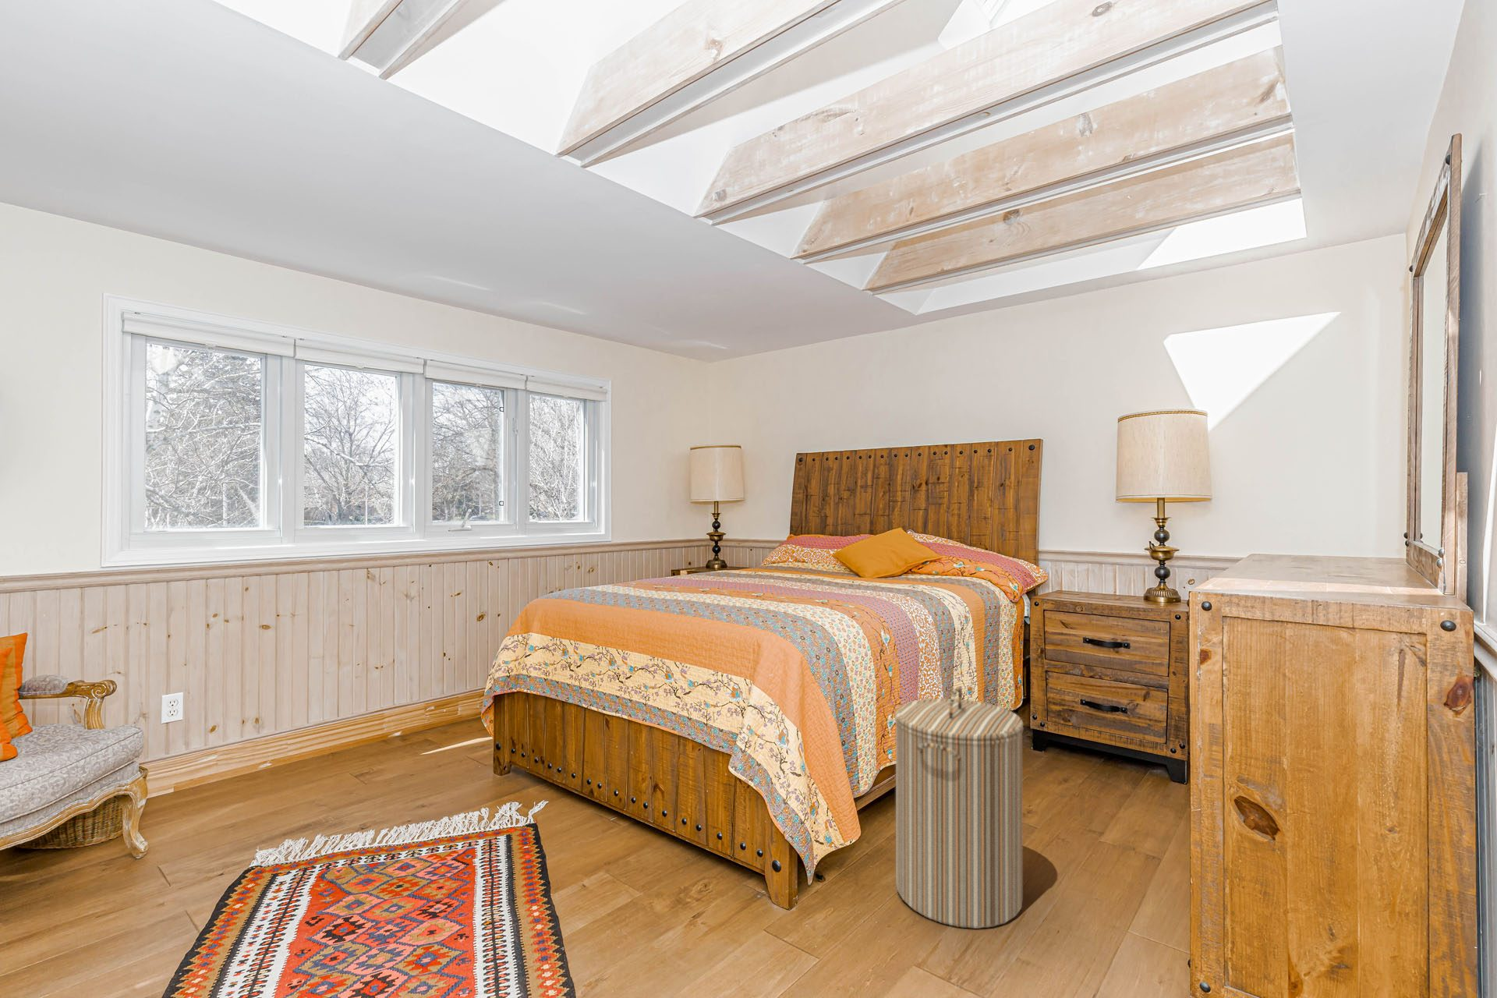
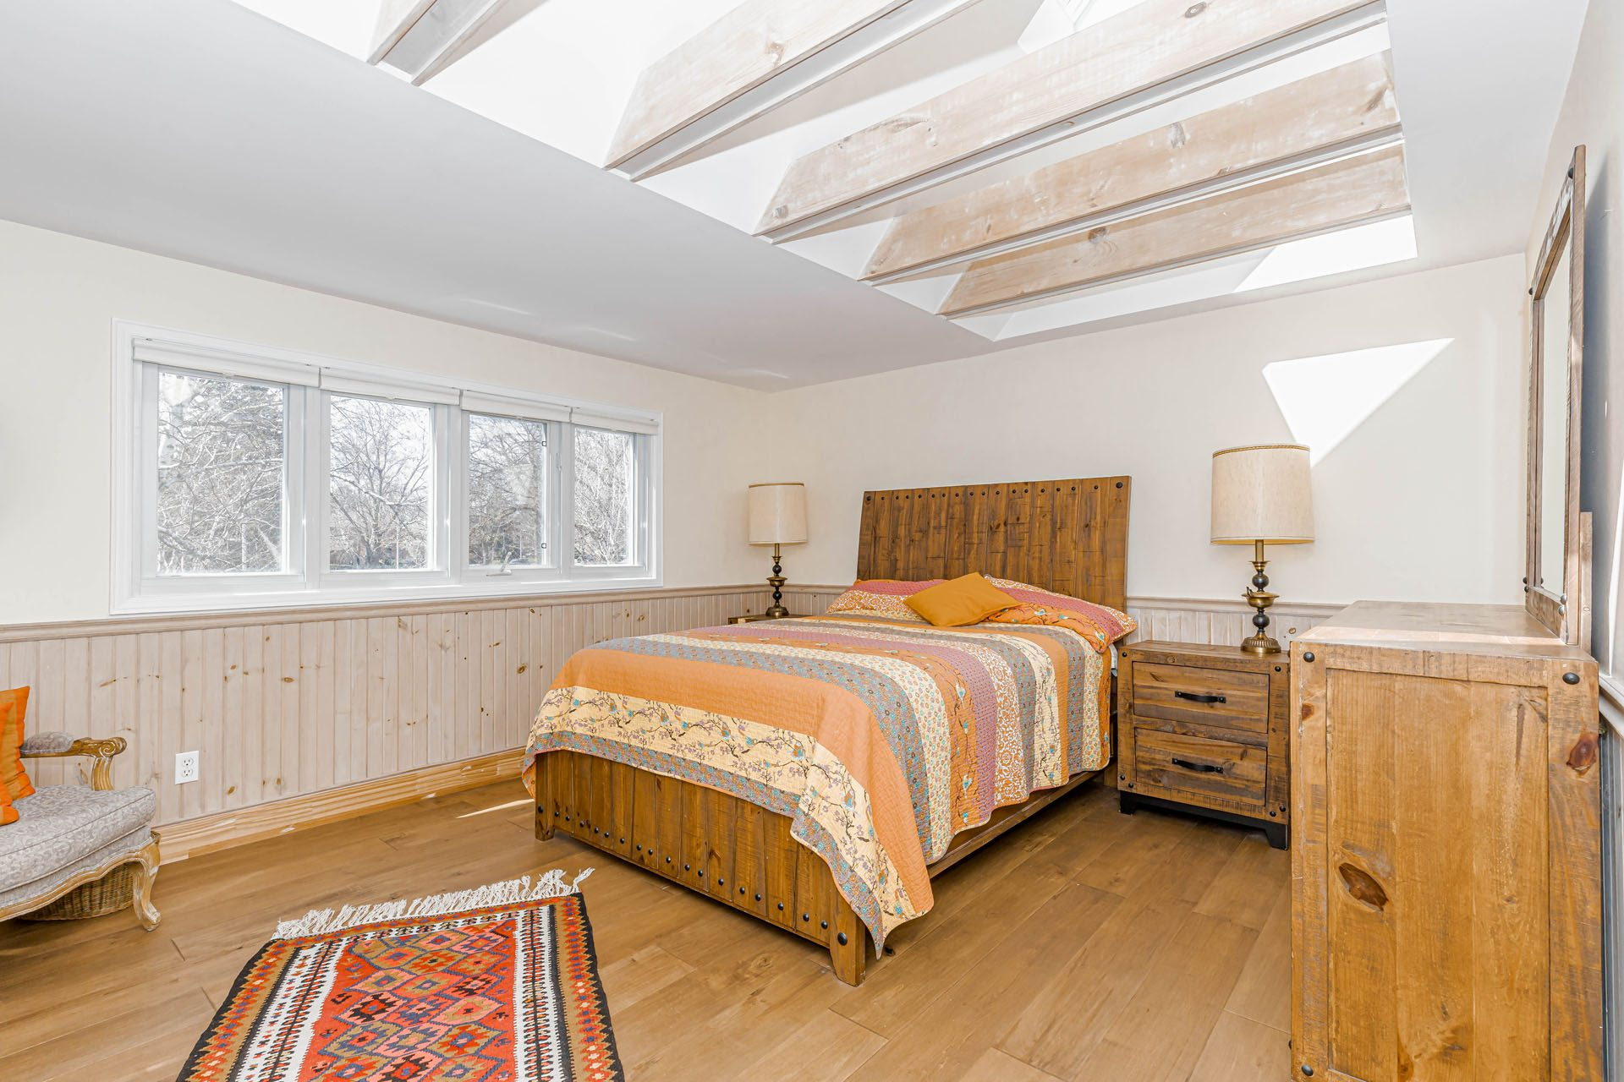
- laundry hamper (958, 790)
